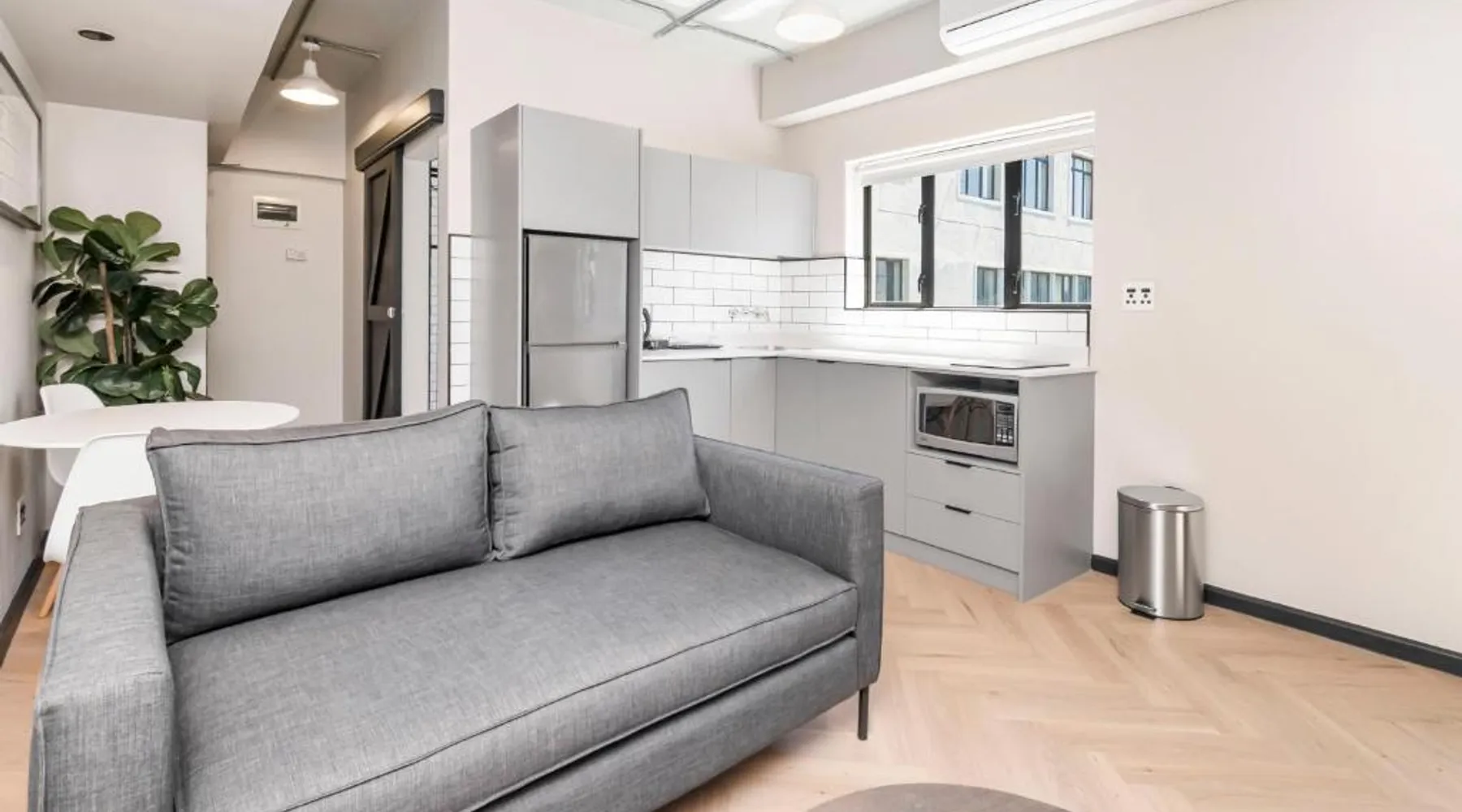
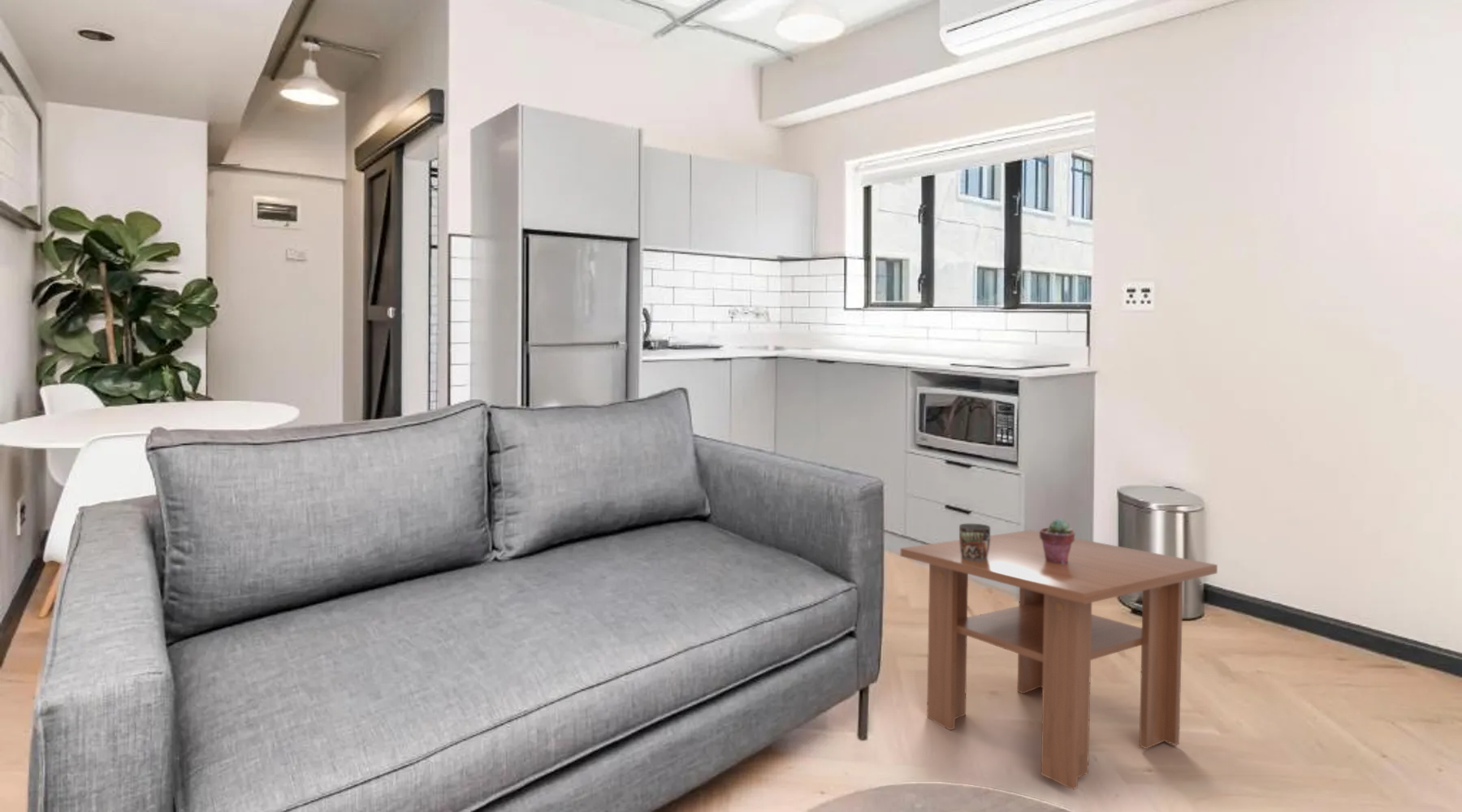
+ coffee table (1050, 643)
+ mug (976, 540)
+ potted succulent (1057, 538)
